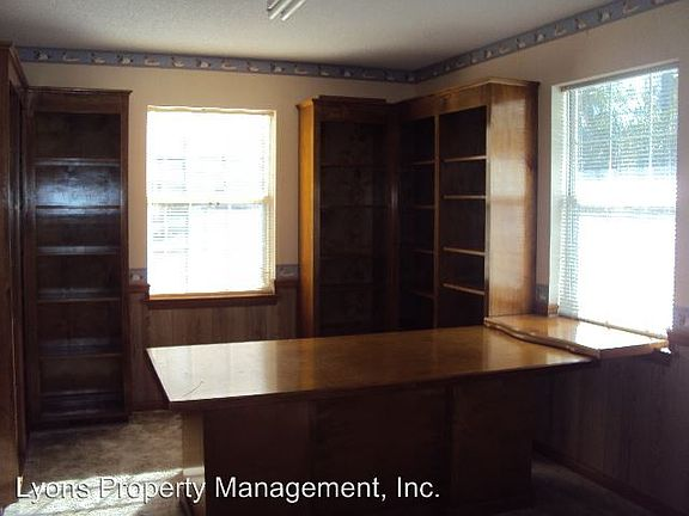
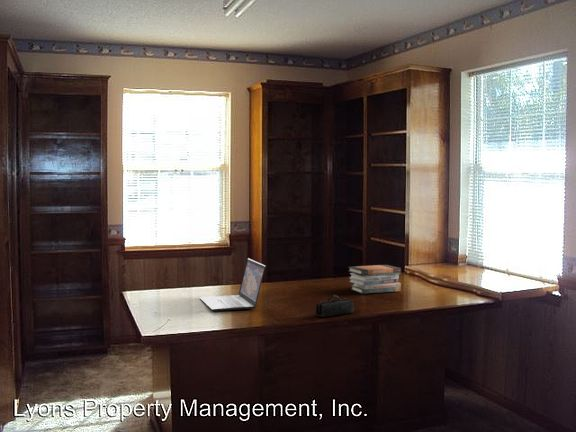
+ laptop (240, 286)
+ pencil case (334, 304)
+ book stack (374, 278)
